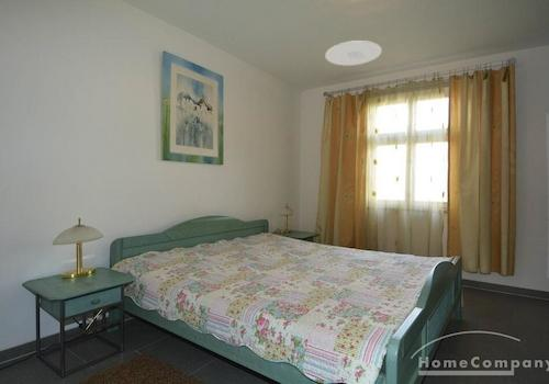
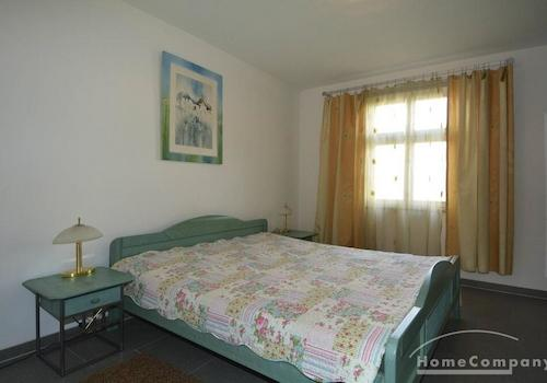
- ceiling light (352, 50)
